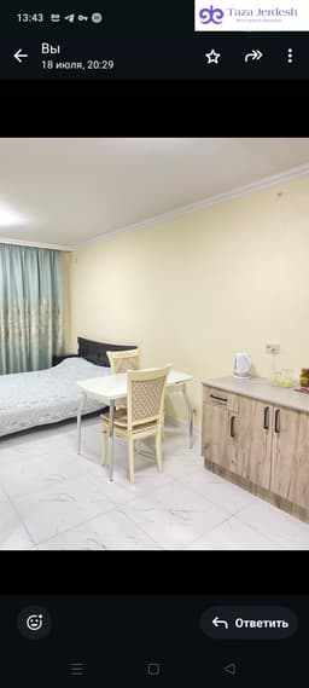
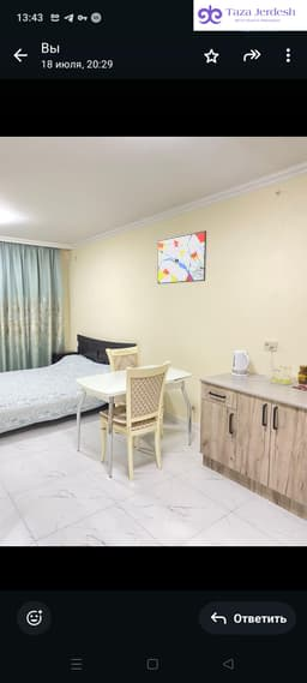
+ wall art (180, 259)
